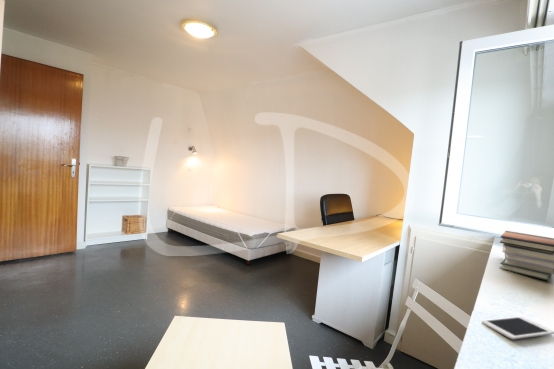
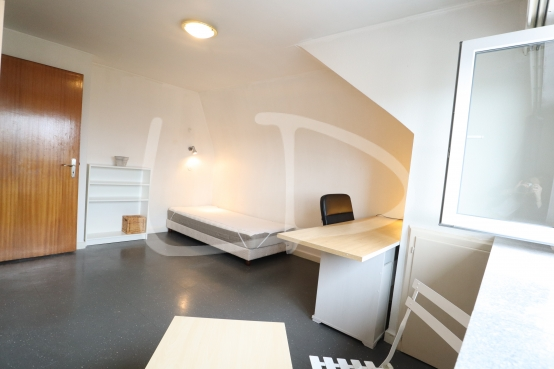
- cell phone (517, 327)
- book stack (527, 253)
